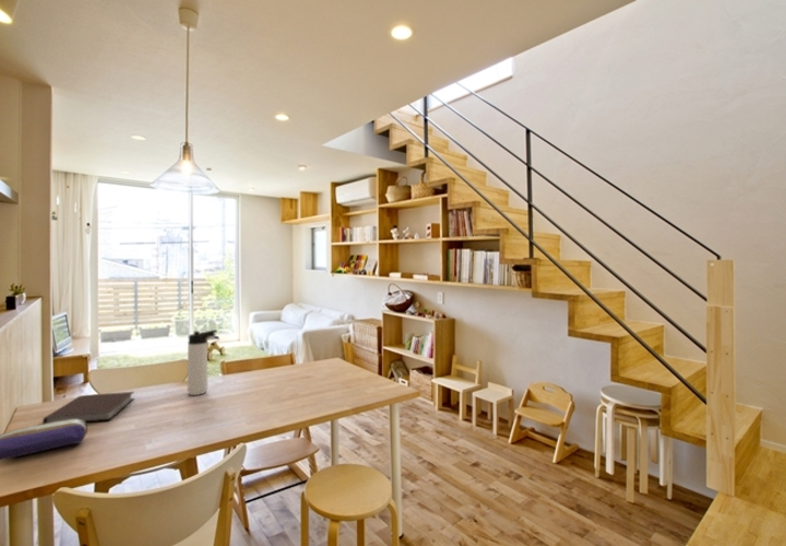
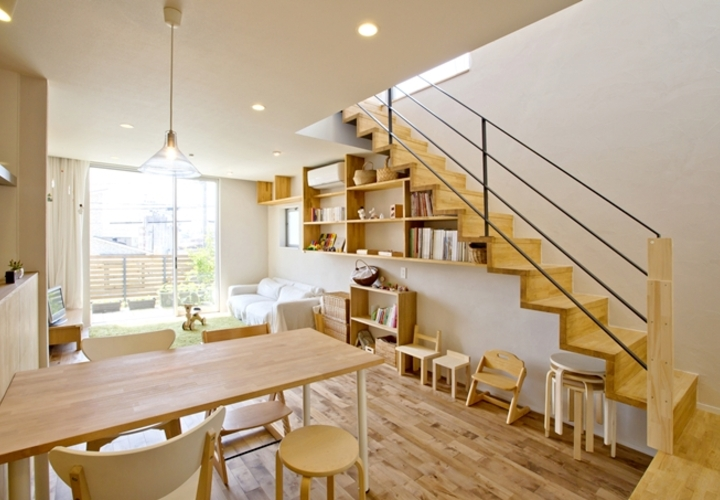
- pencil case (43, 438)
- notebook (93, 406)
- thermos bottle (202, 361)
